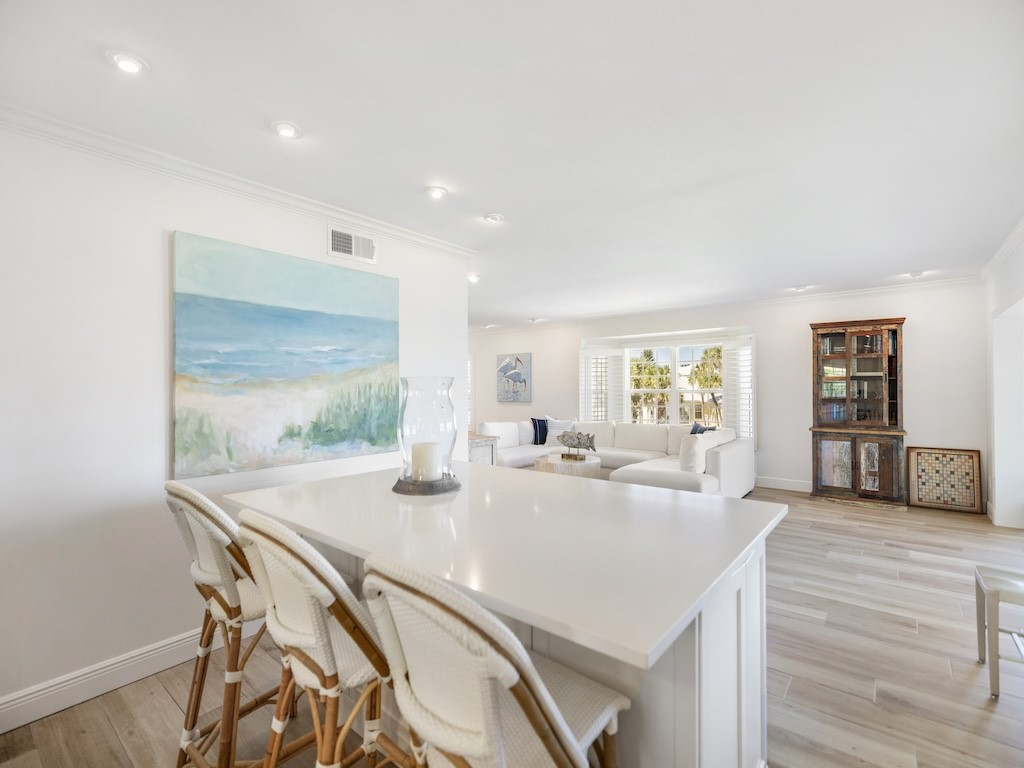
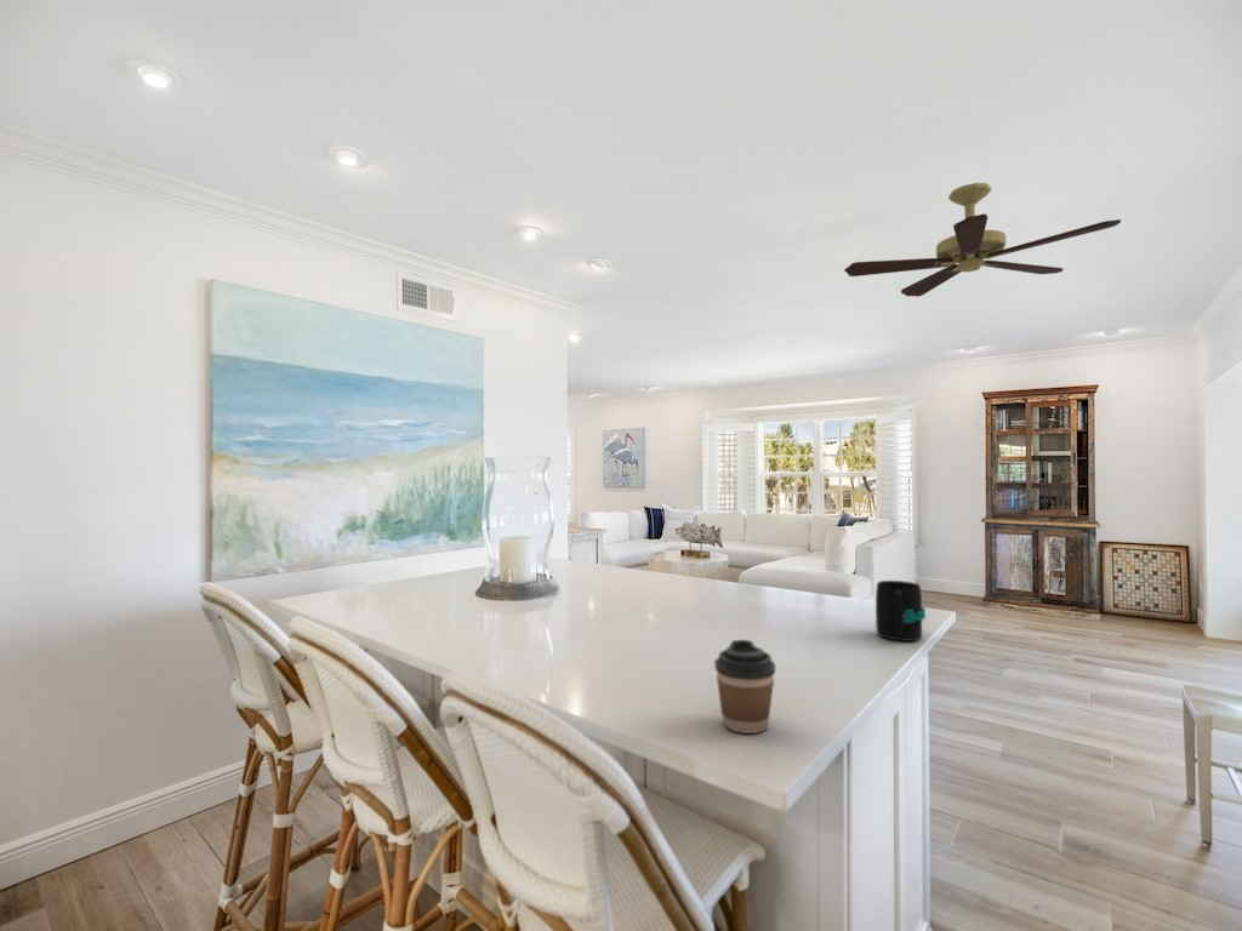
+ coffee cup (745, 684)
+ mug (900, 612)
+ ceiling fan (967, 227)
